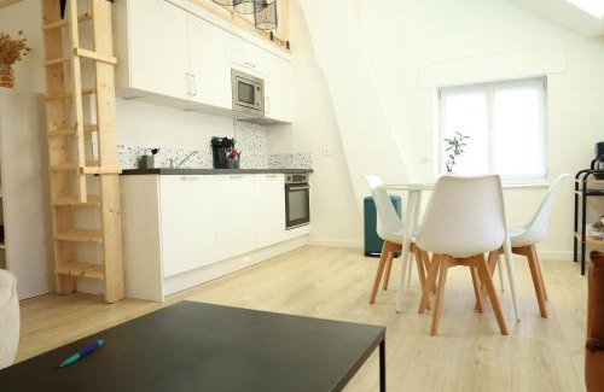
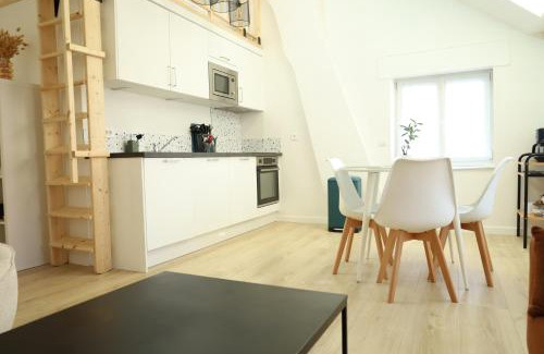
- pen (82, 352)
